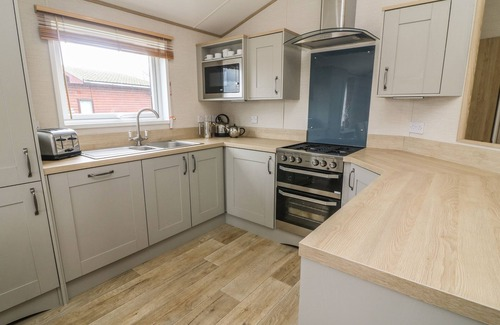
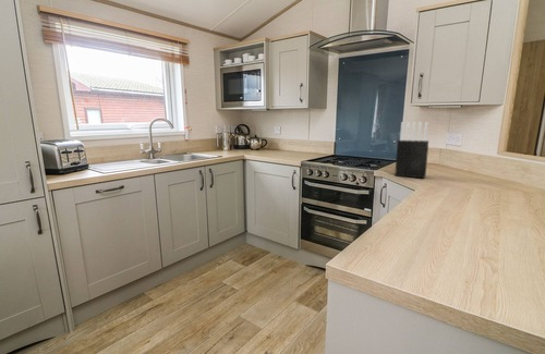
+ knife block (412, 149)
